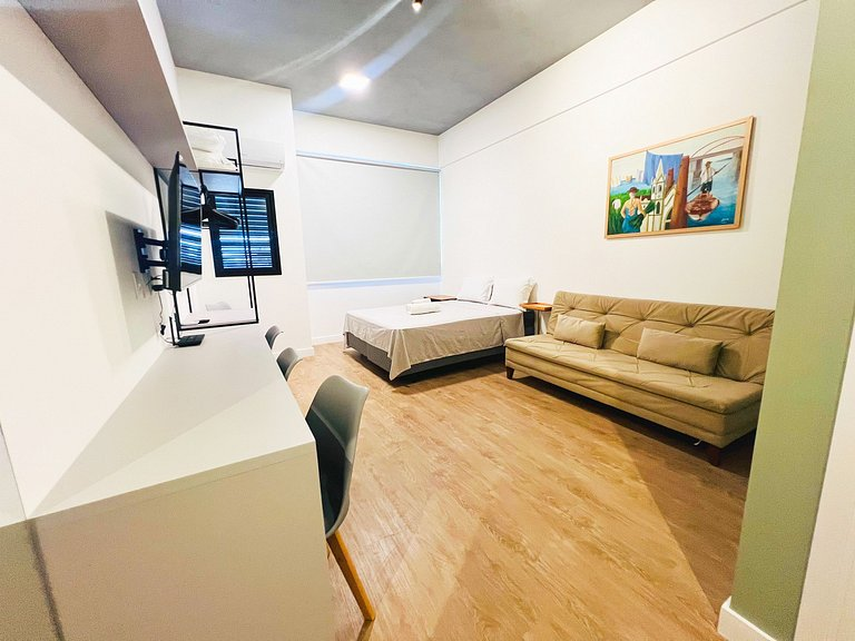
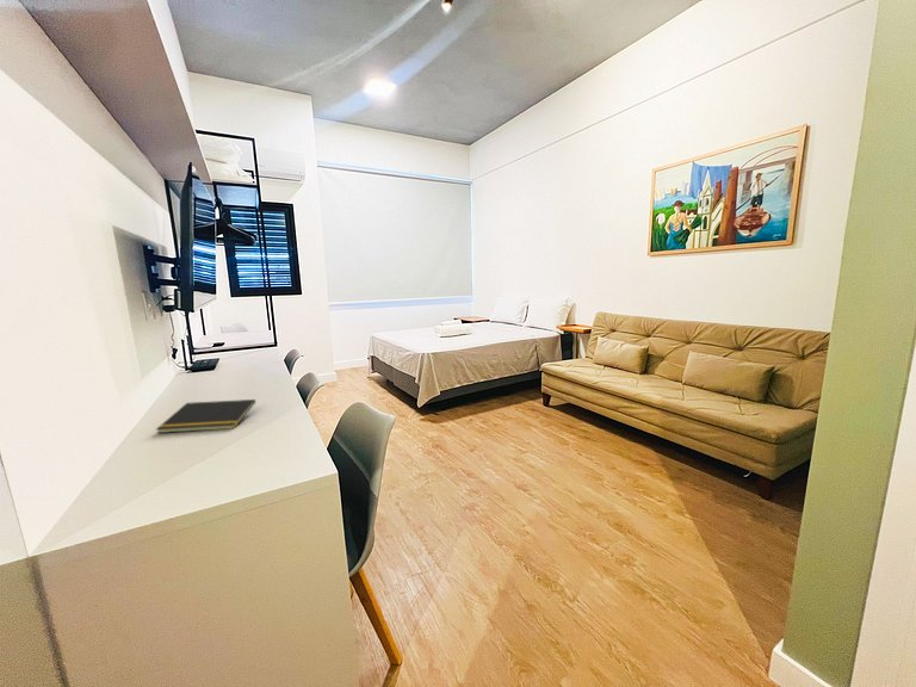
+ notepad (209, 414)
